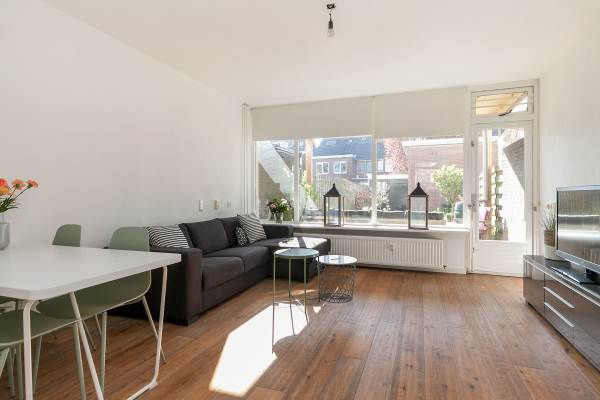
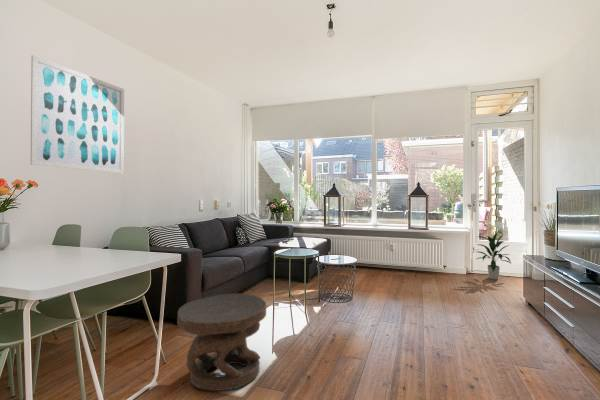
+ indoor plant (492, 255)
+ carved stool (225, 338)
+ wall art (83, 121)
